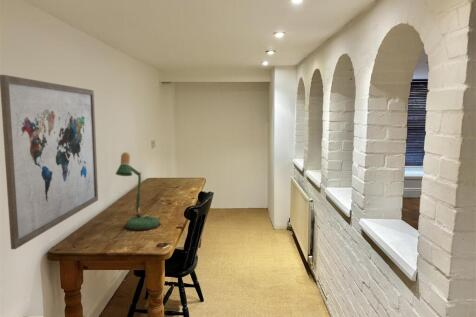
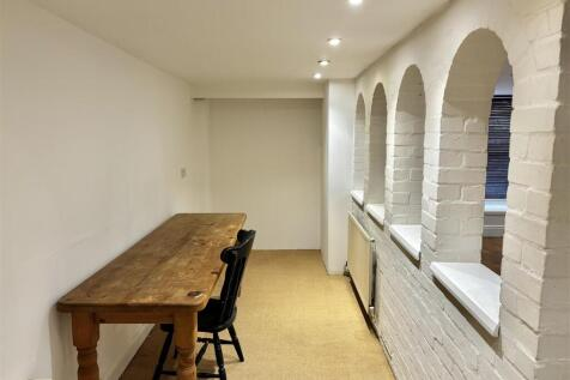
- wall art (61, 153)
- desk lamp (139, 189)
